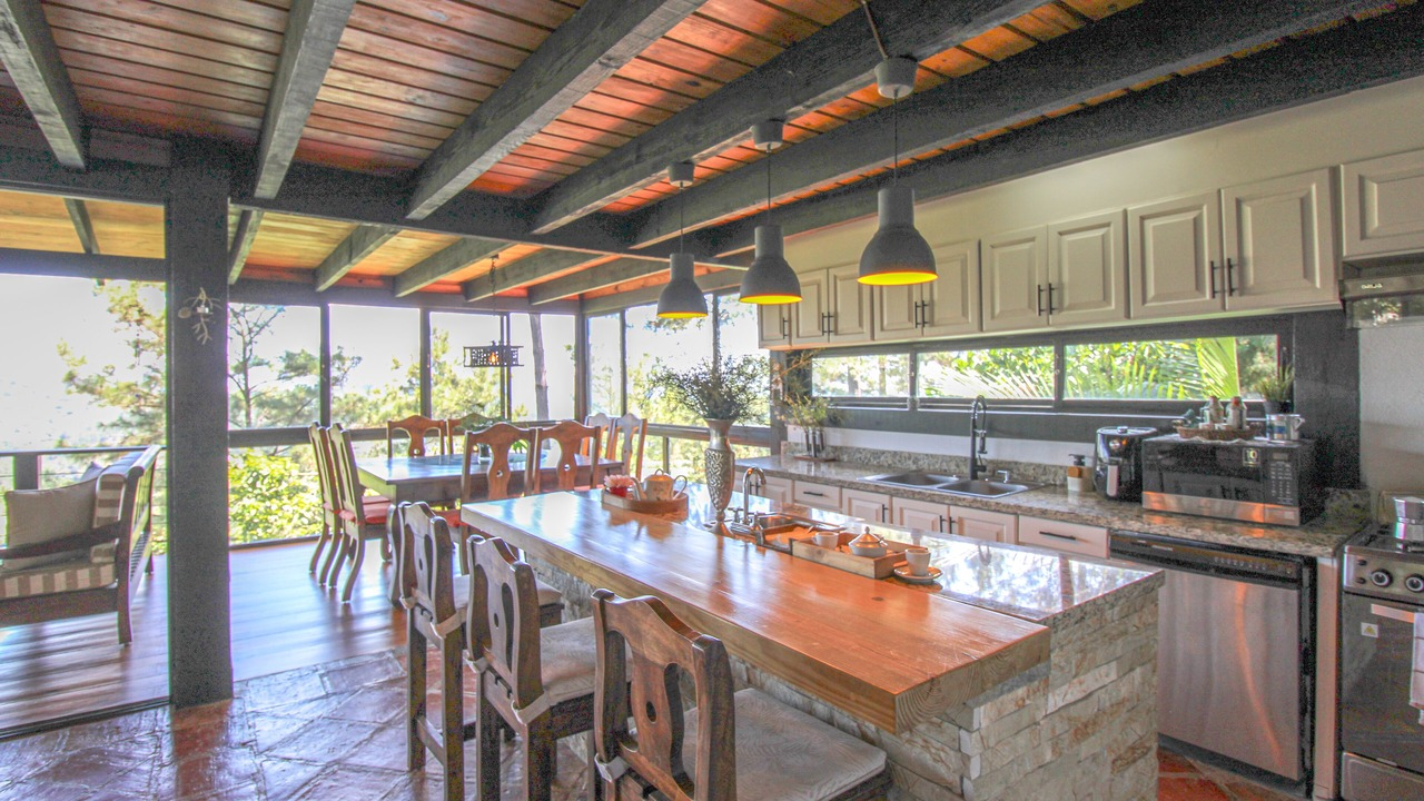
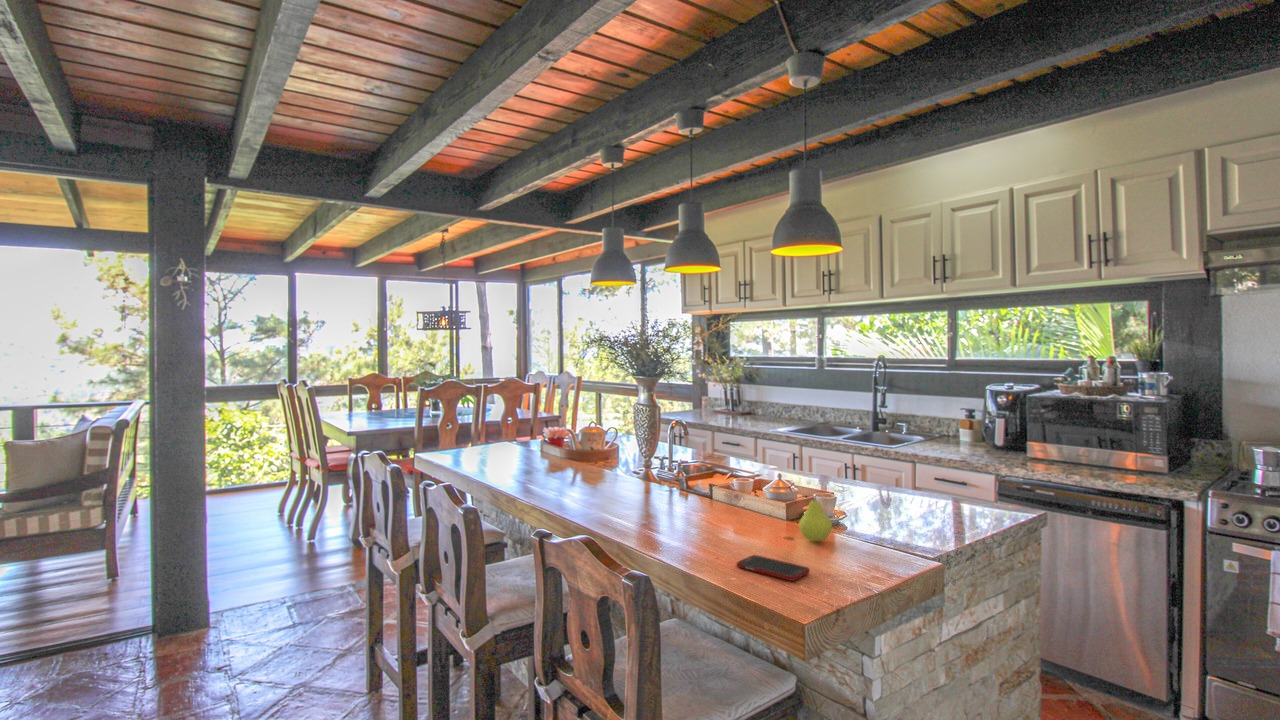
+ fruit (815, 517)
+ cell phone (772, 567)
